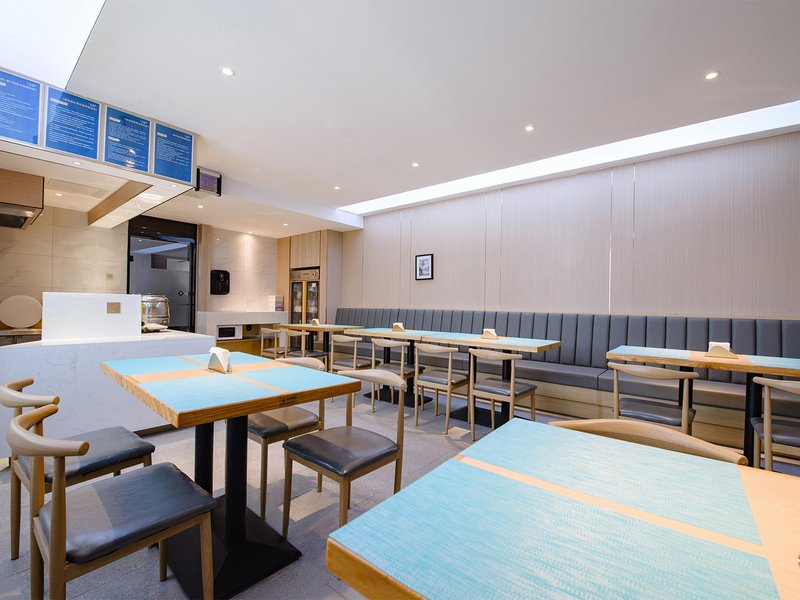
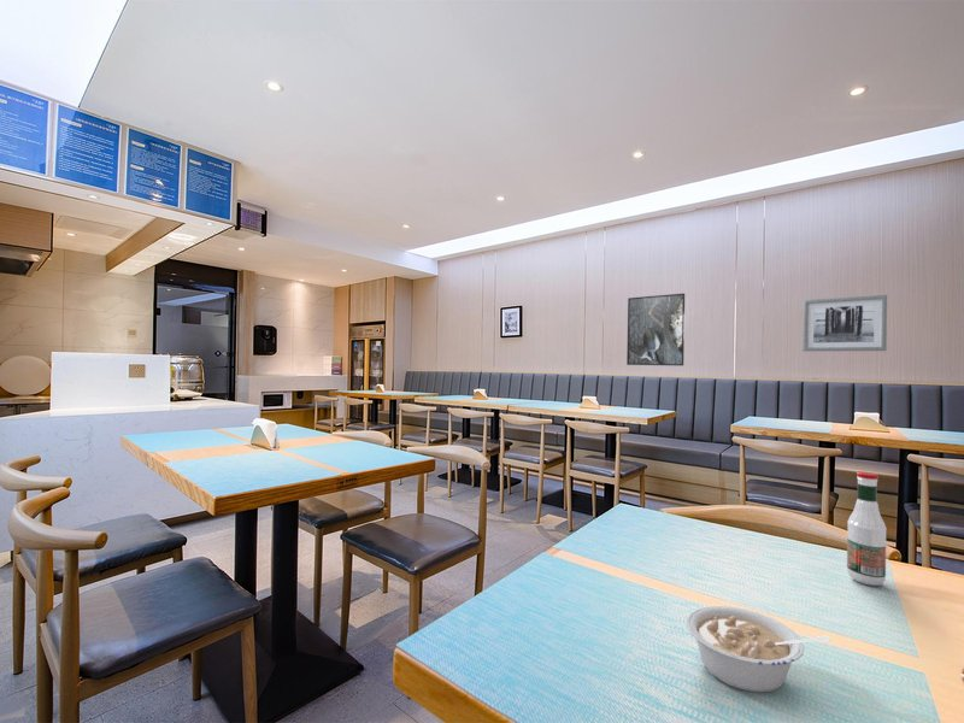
+ tabasco sauce (866, 527)
+ legume (745, 645)
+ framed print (654, 330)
+ wall art (842, 324)
